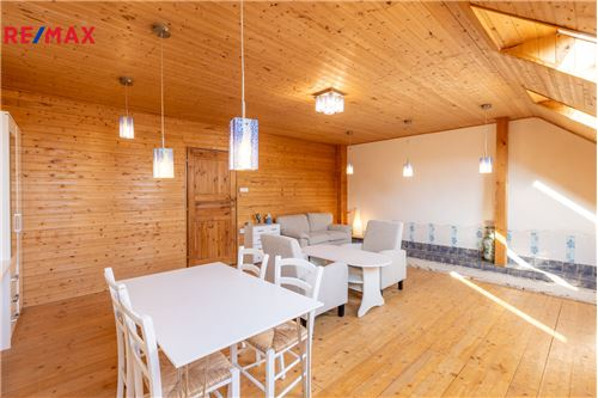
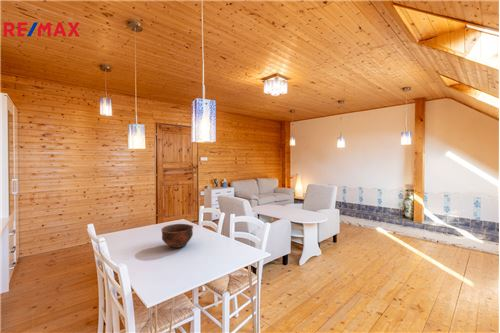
+ bowl (177, 236)
